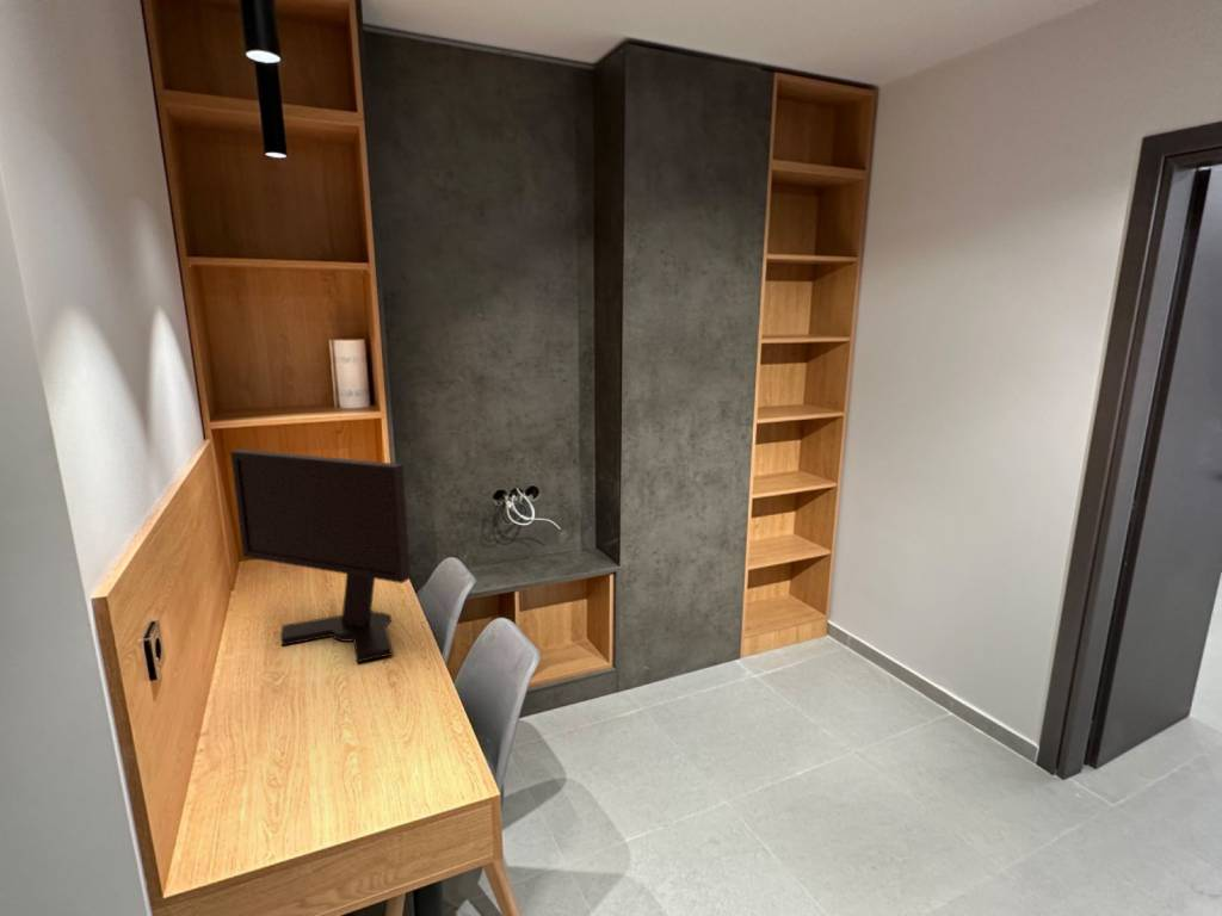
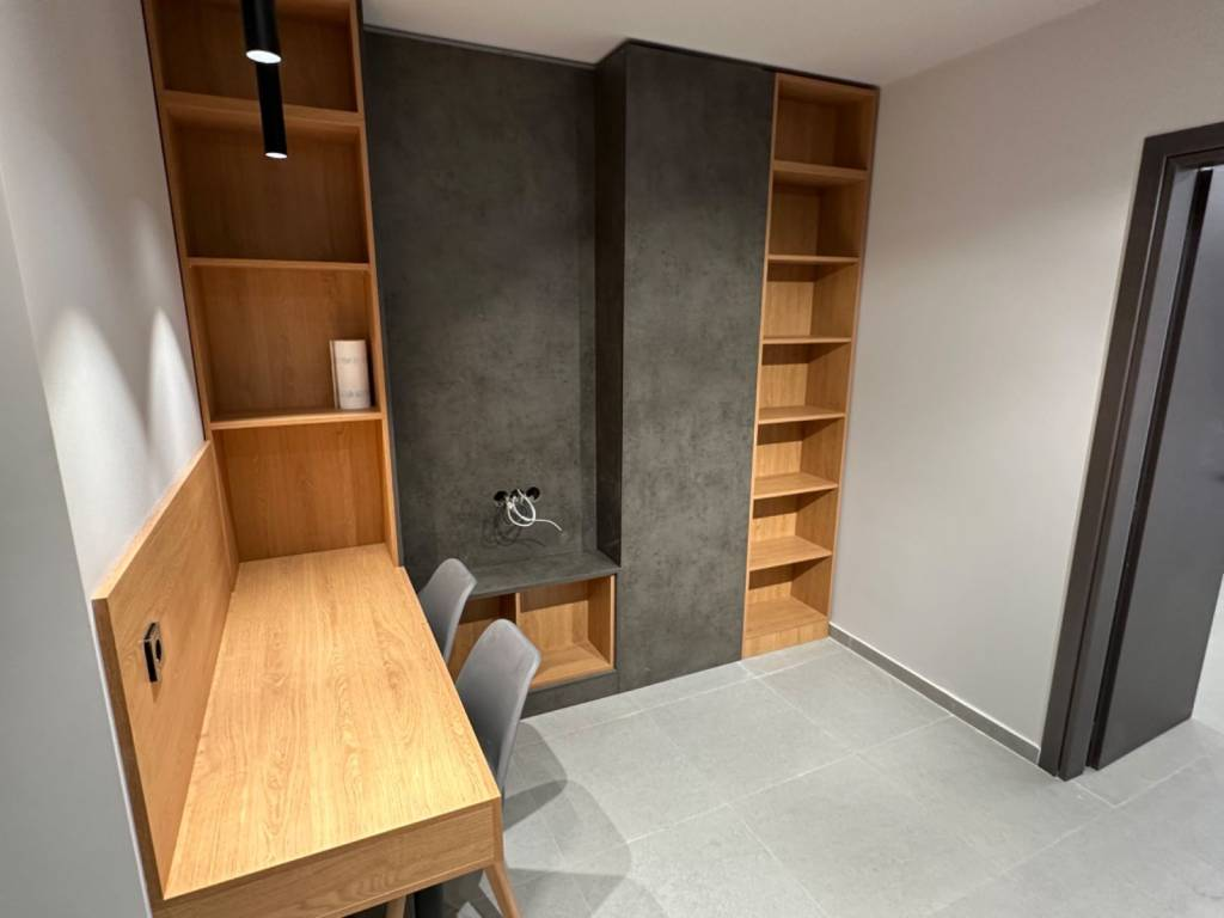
- monitor (340, 546)
